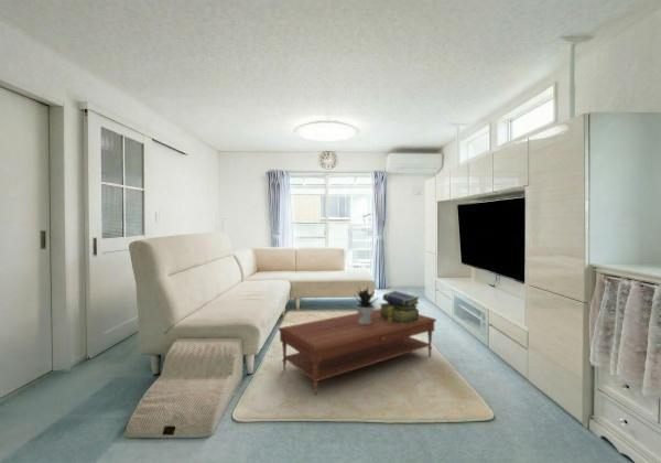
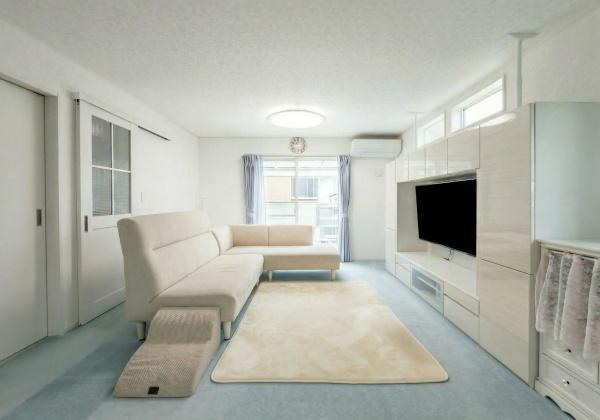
- stack of books (400, 305)
- potted plant (364, 303)
- coffee table (360, 343)
